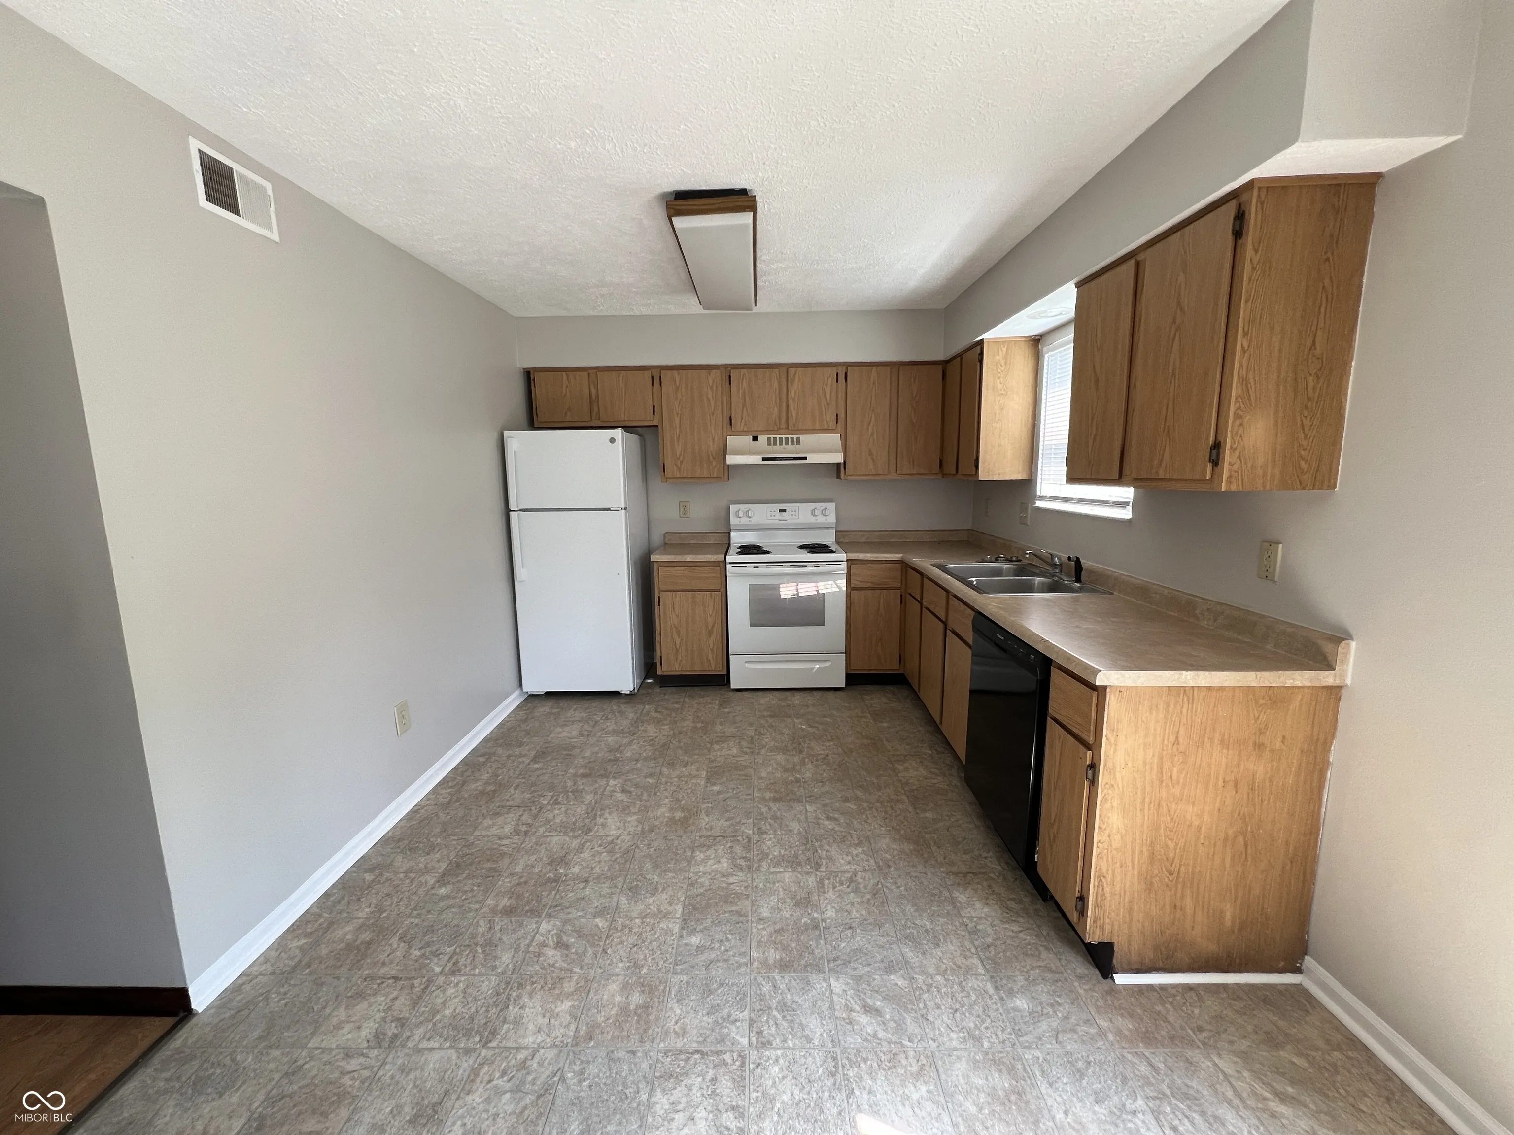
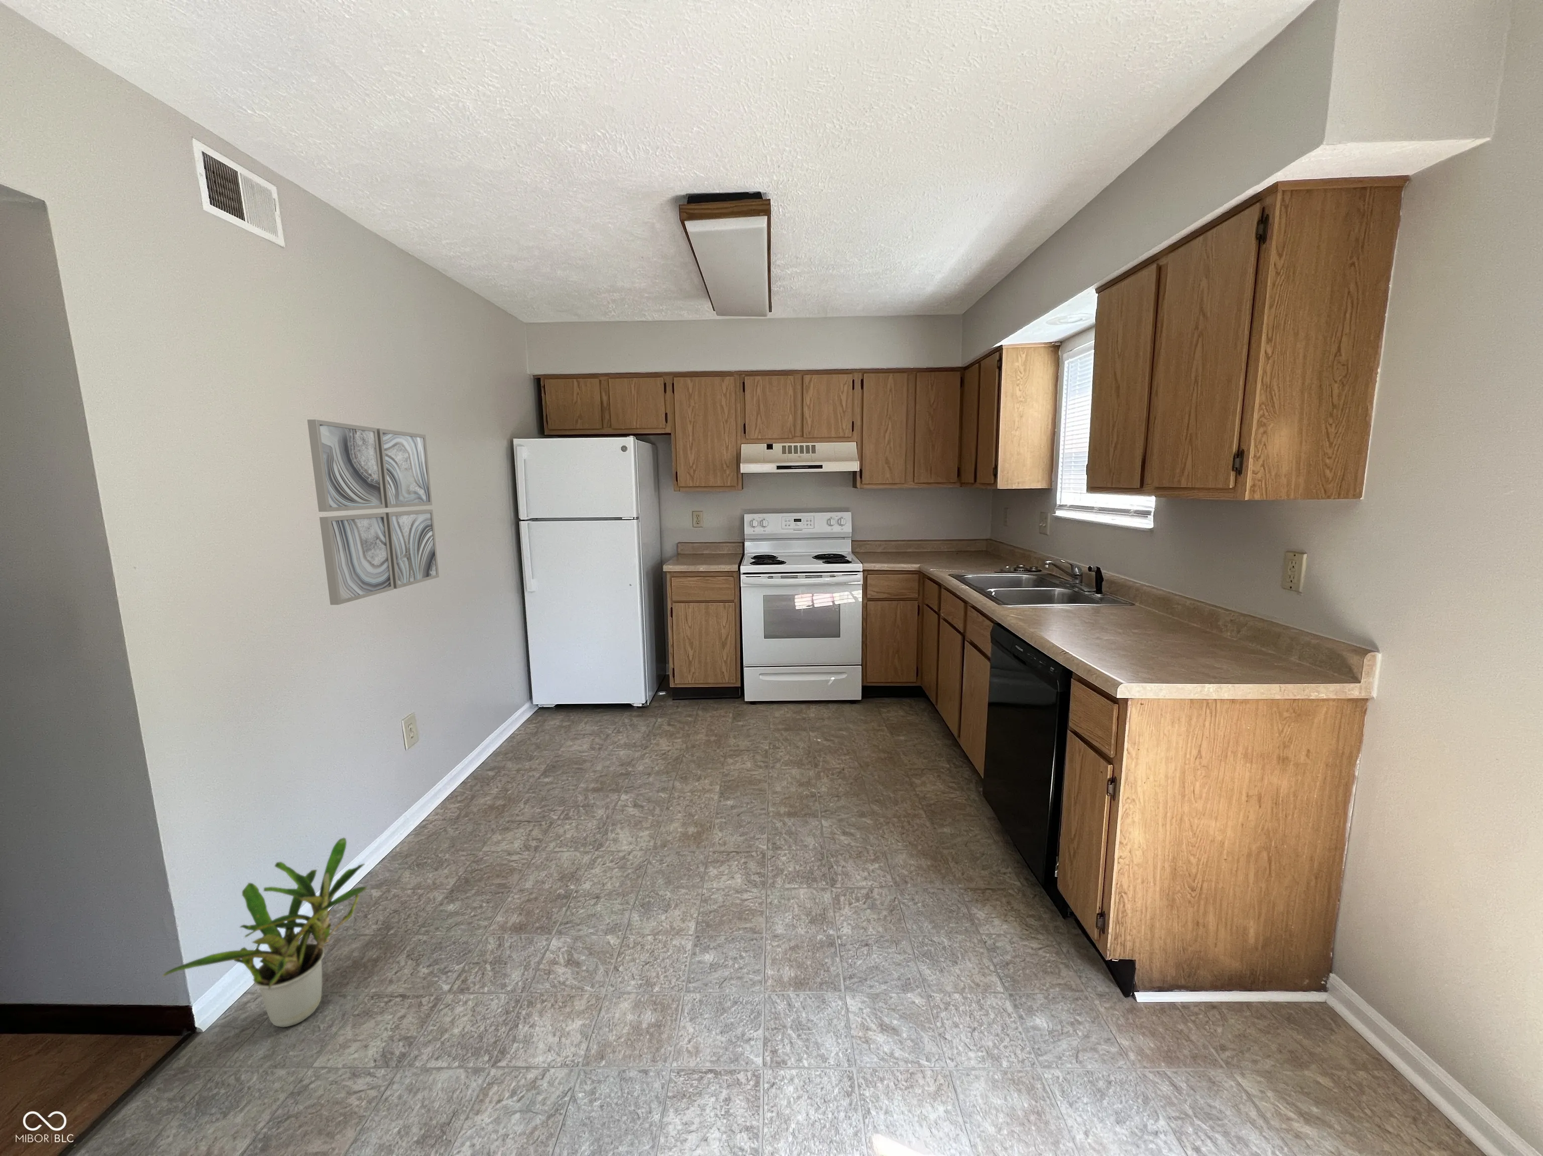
+ potted plant (305, 937)
+ wall art (383, 512)
